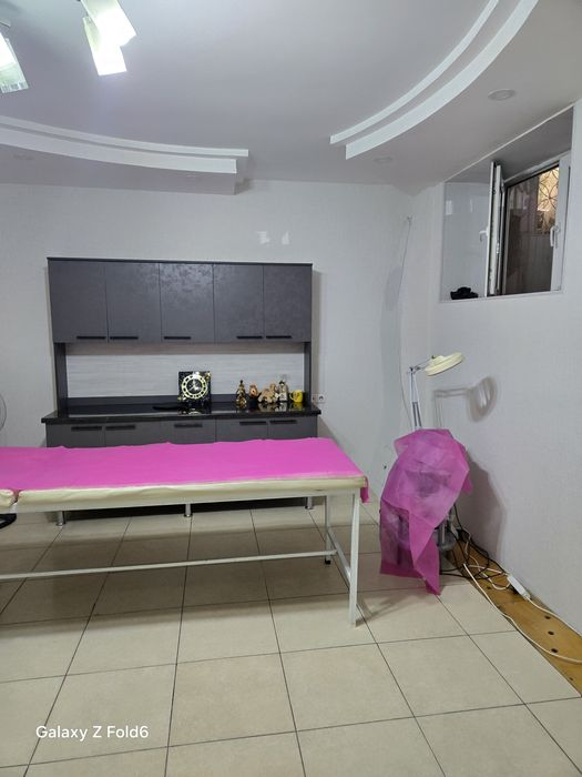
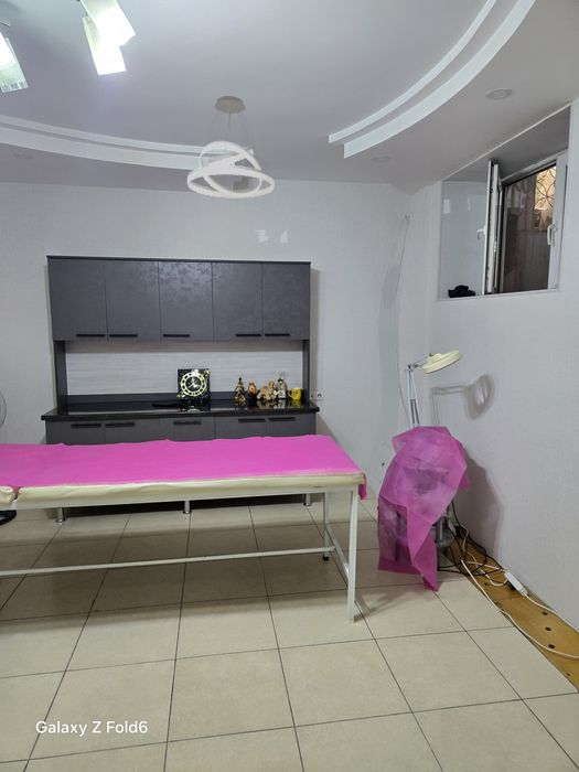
+ pendant light (230, 147)
